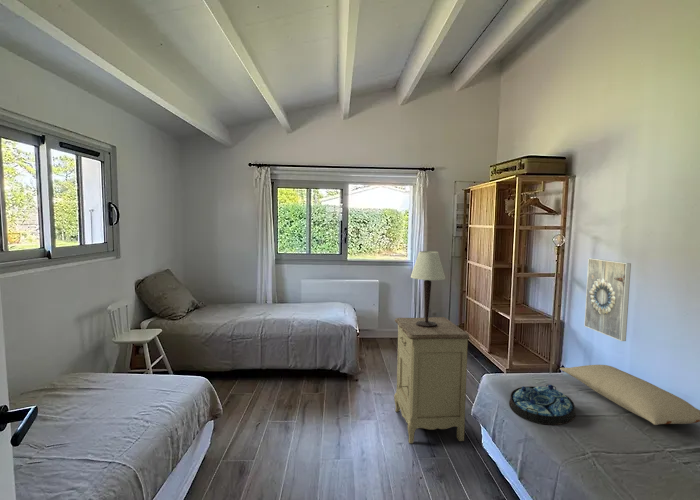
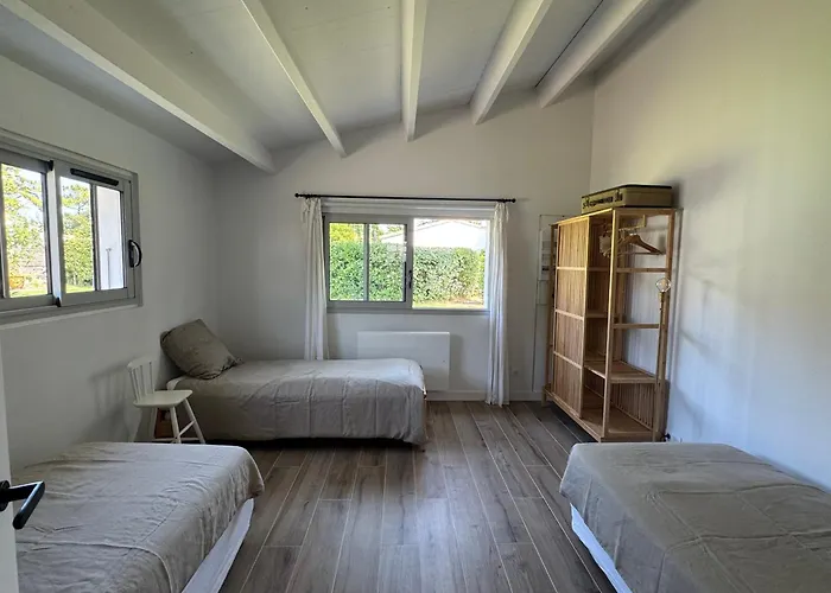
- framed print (605, 297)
- nightstand (423, 375)
- pillow (627, 390)
- table lamp (427, 288)
- serving tray (541, 399)
